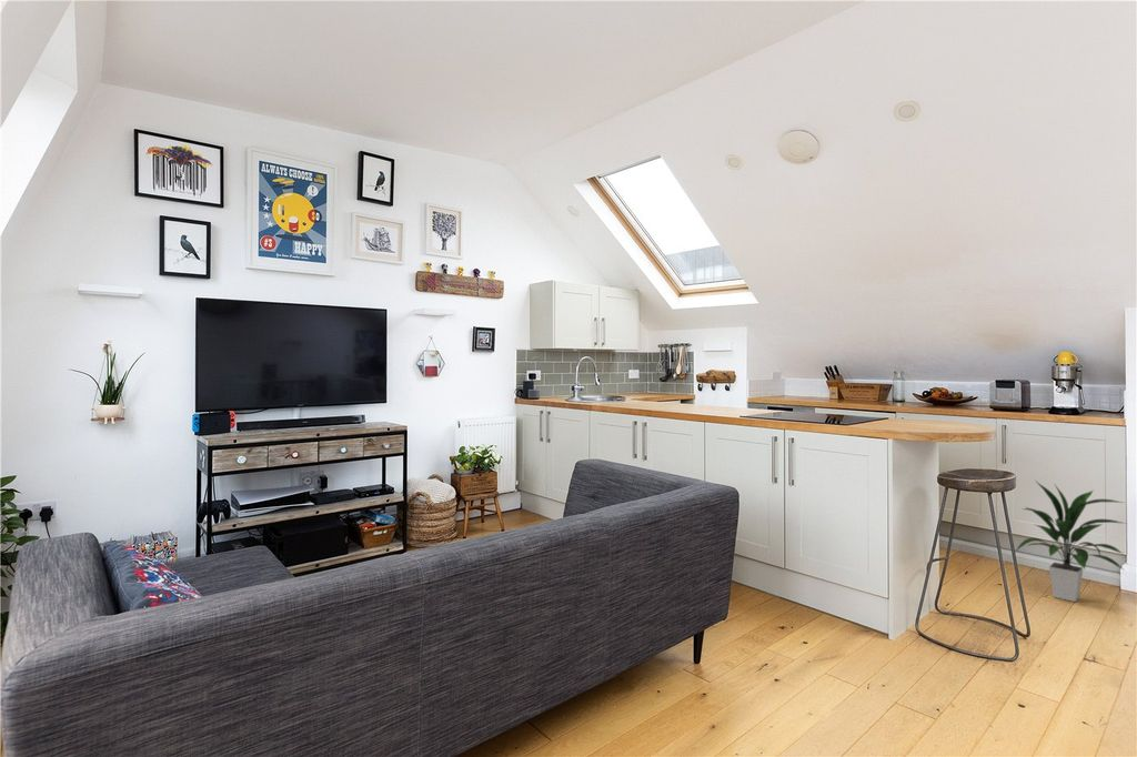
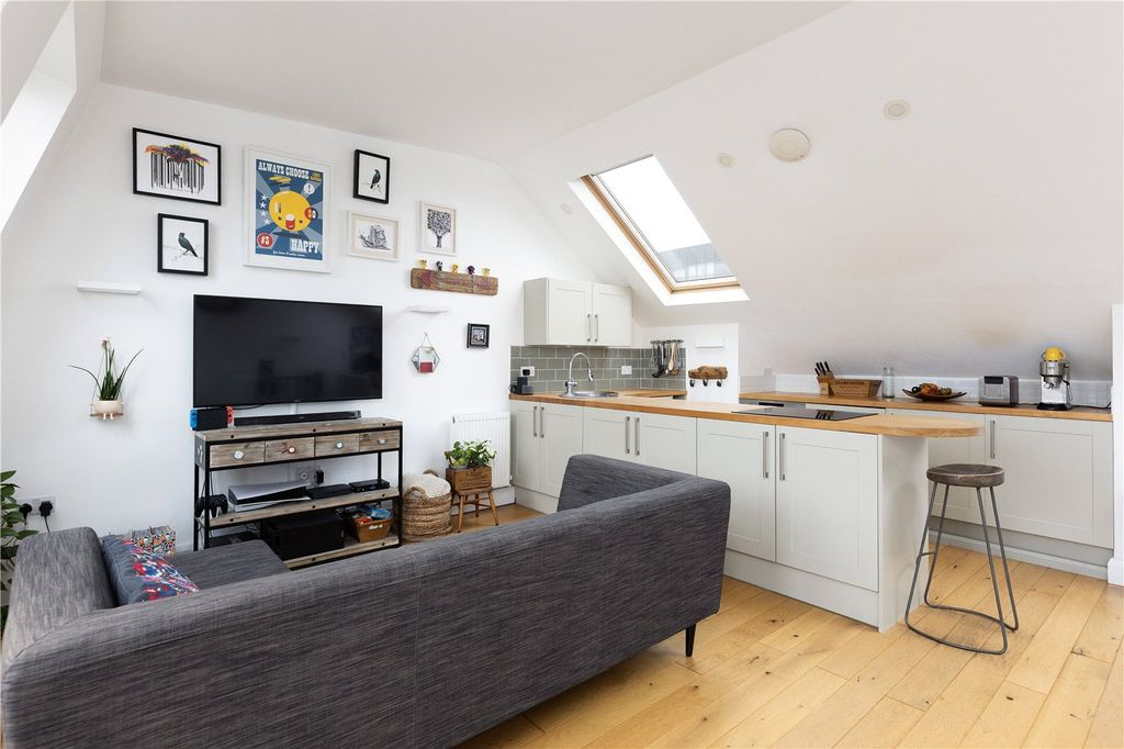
- indoor plant (1070, 539)
